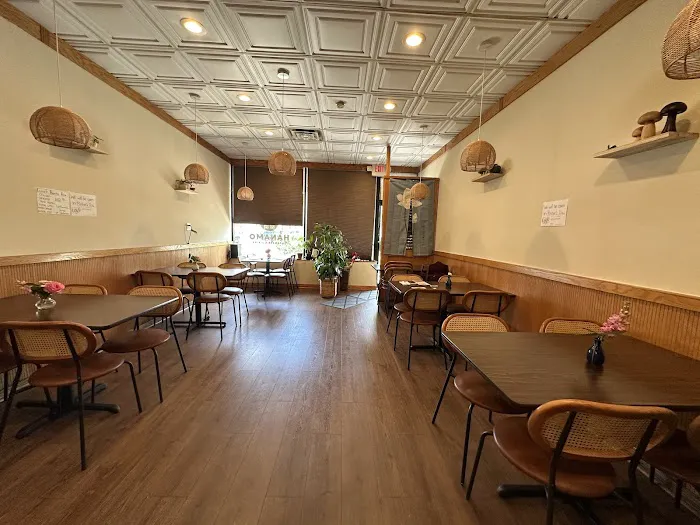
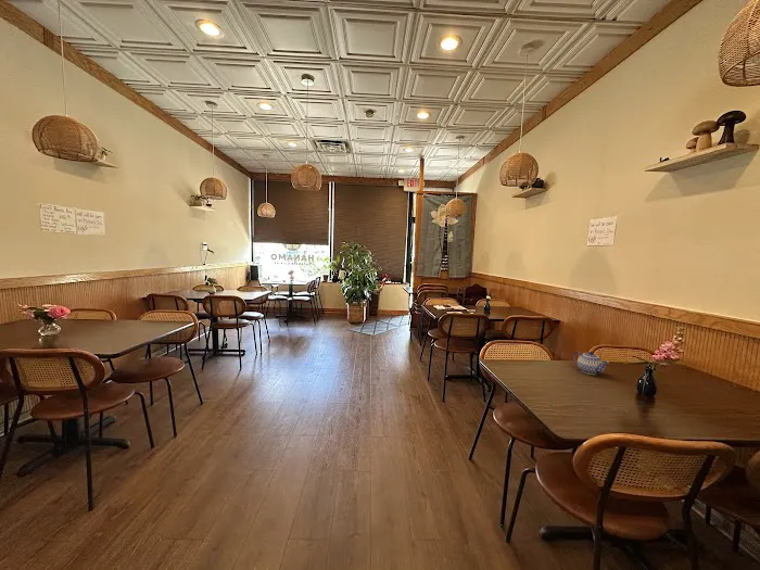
+ teapot (590, 362)
